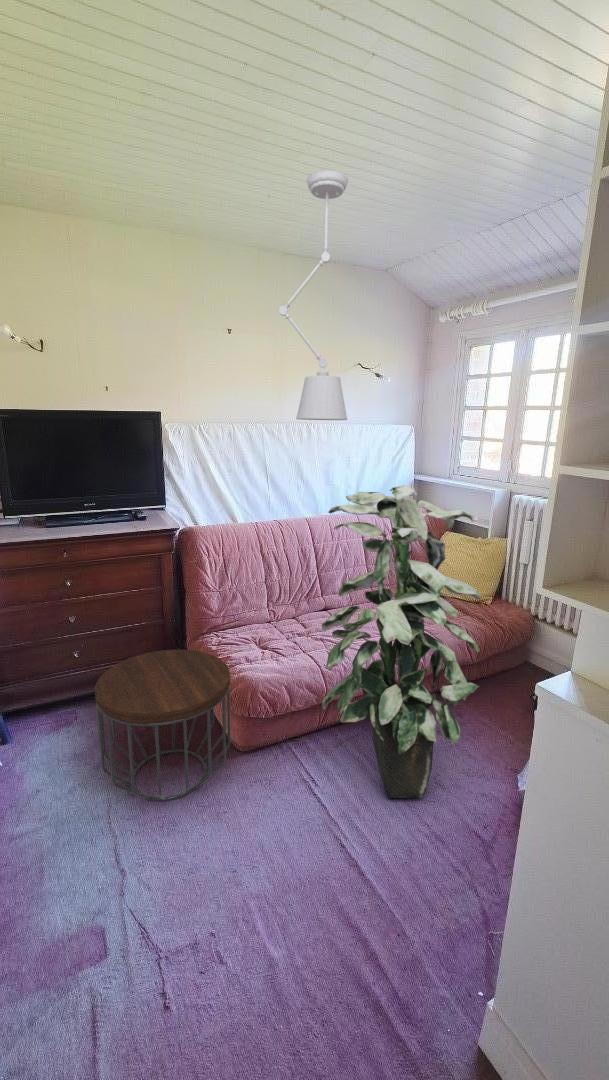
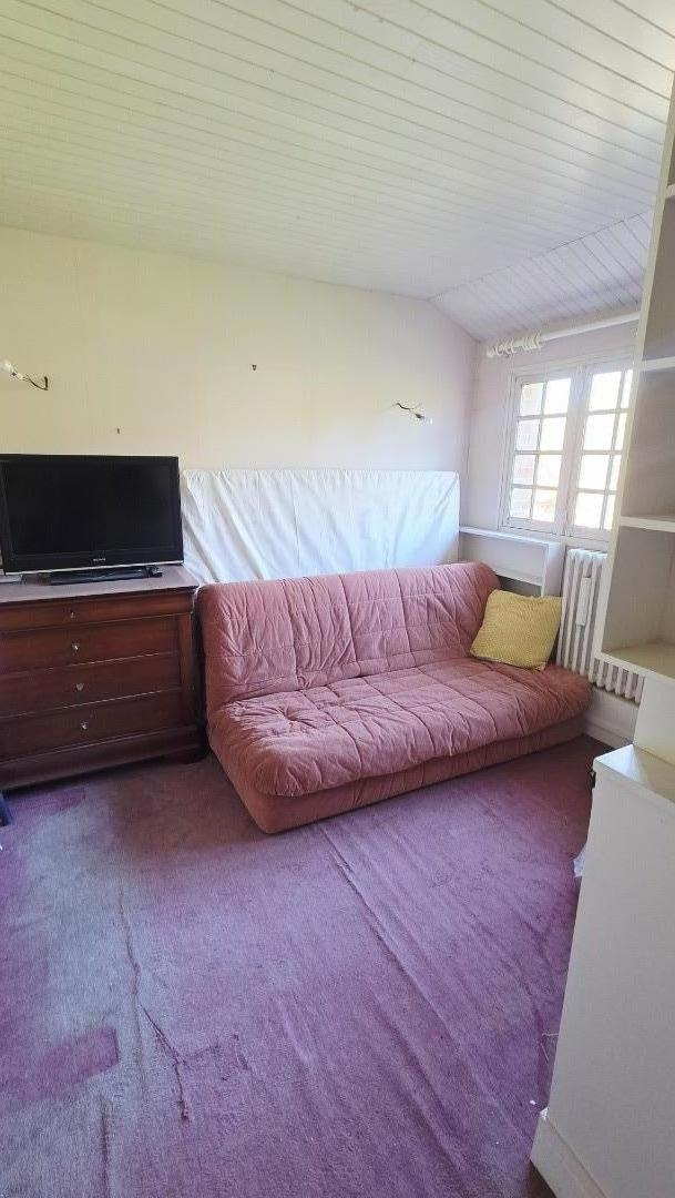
- indoor plant (396, 641)
- pendant lamp (300, 291)
- side table (166, 724)
